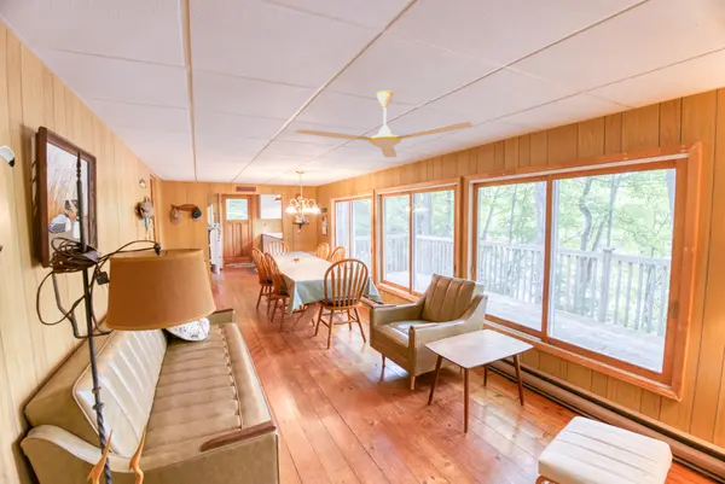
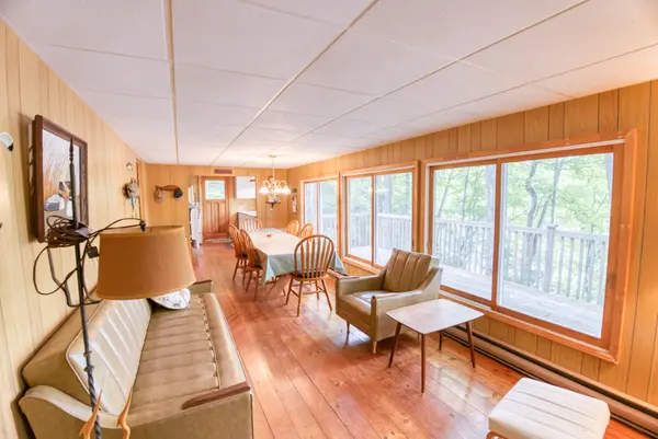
- ceiling fan (382, 127)
